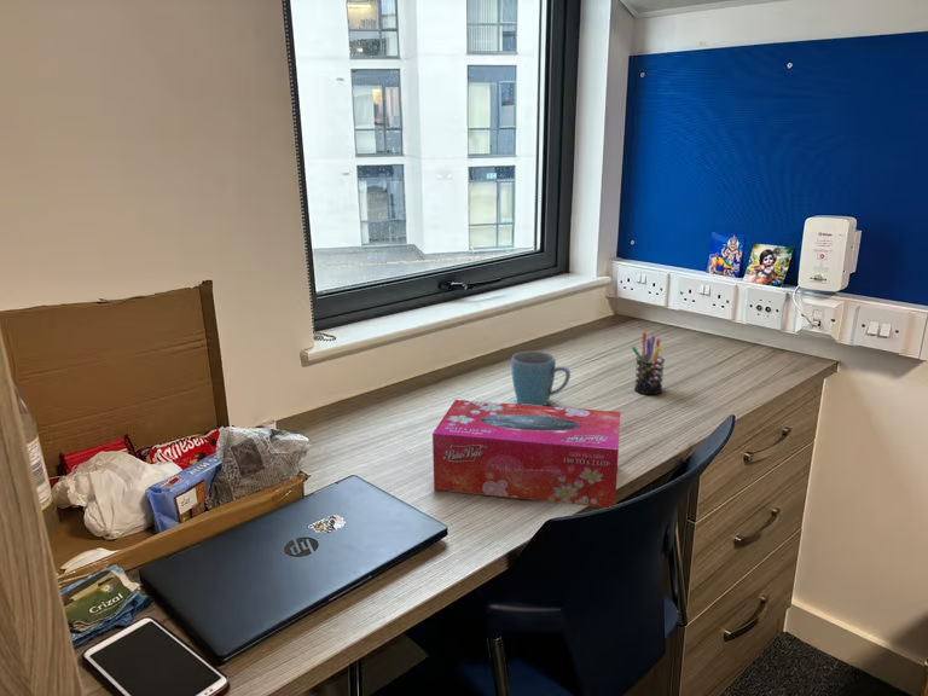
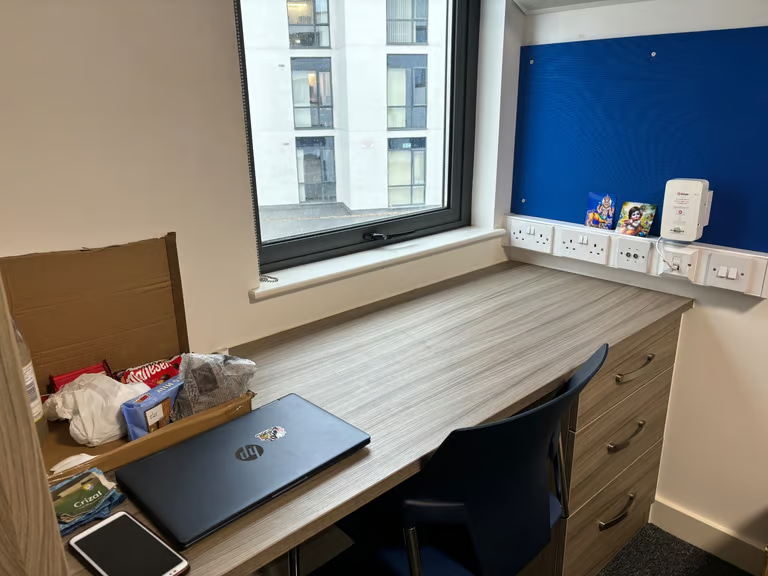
- mug (540, 381)
- tissue box (528, 450)
- pen holder (645, 362)
